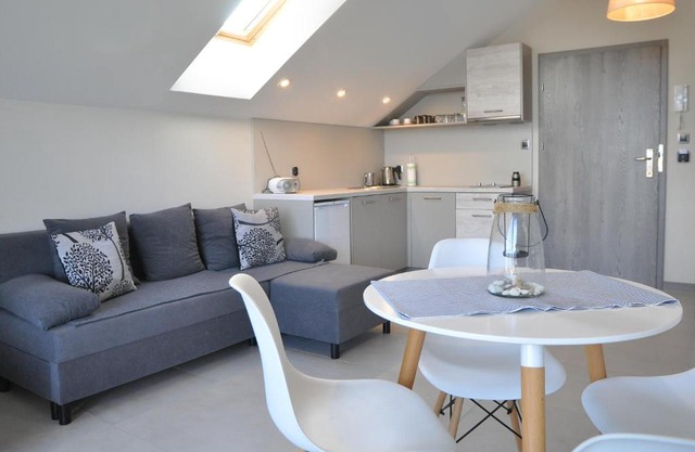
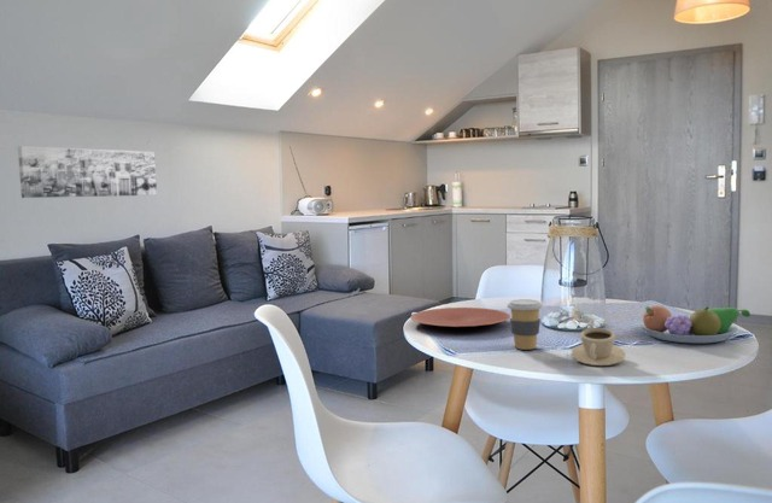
+ cup (597, 345)
+ fruit bowl (690, 317)
+ wall art (93, 172)
+ plate (460, 320)
+ coffee cup (525, 324)
